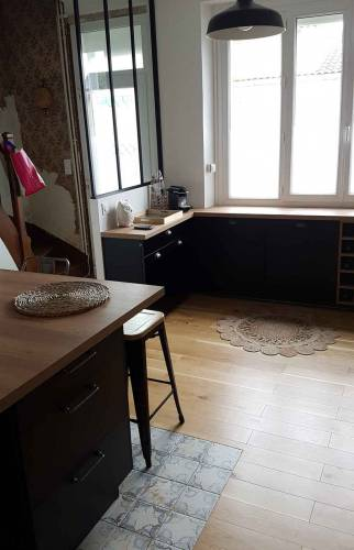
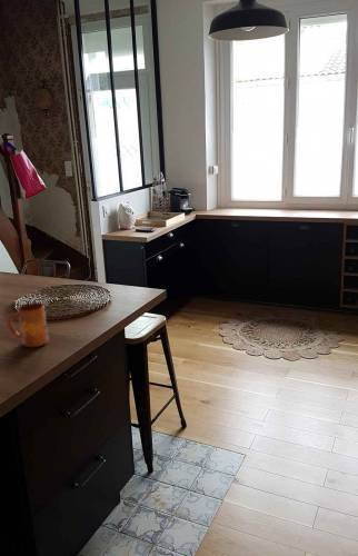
+ mug (27, 325)
